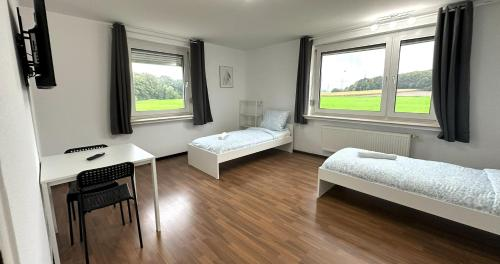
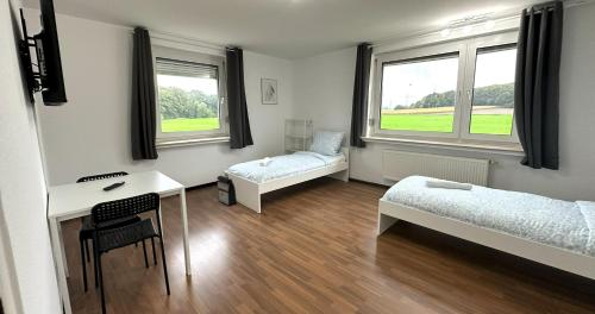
+ backpack (226, 188)
